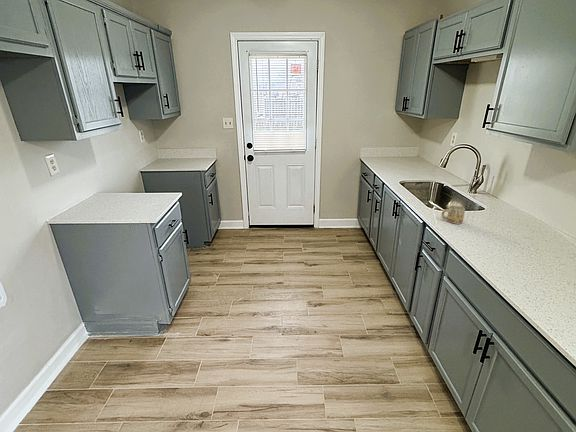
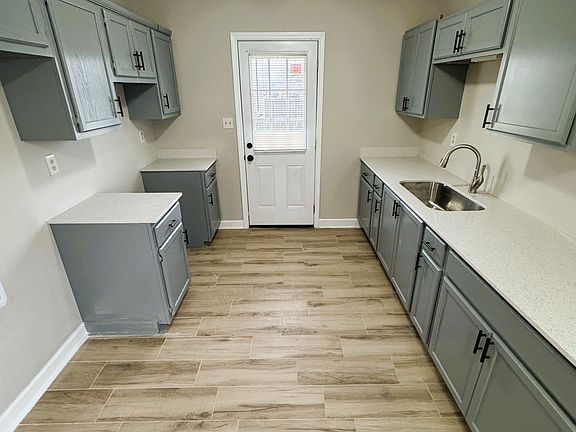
- mug (452, 214)
